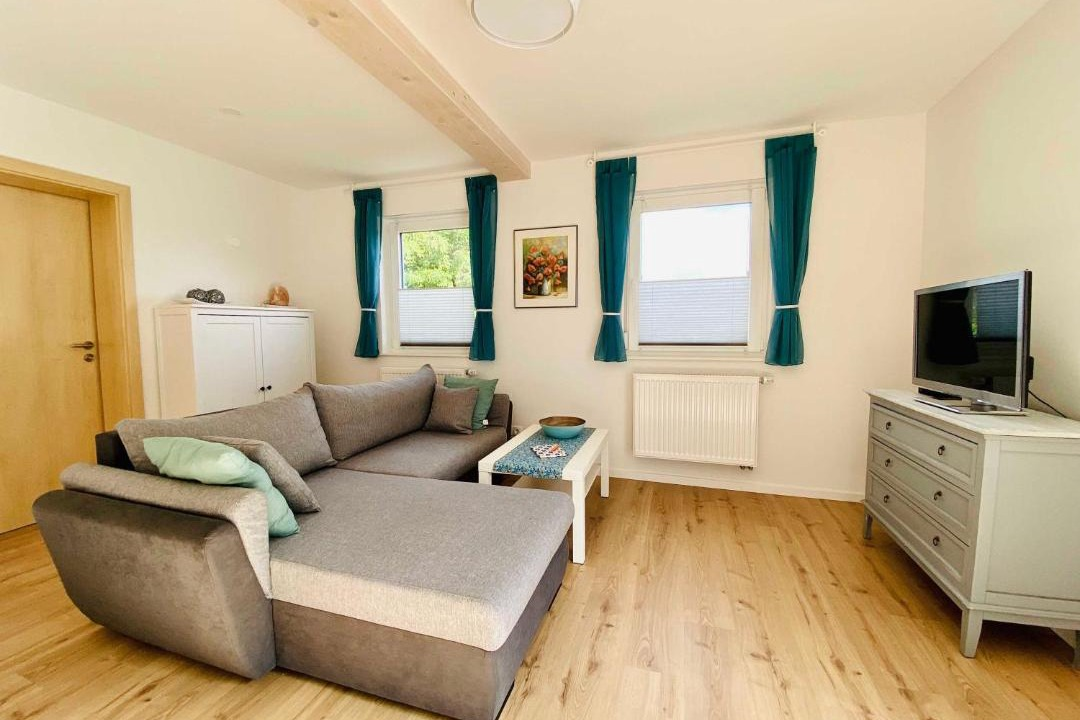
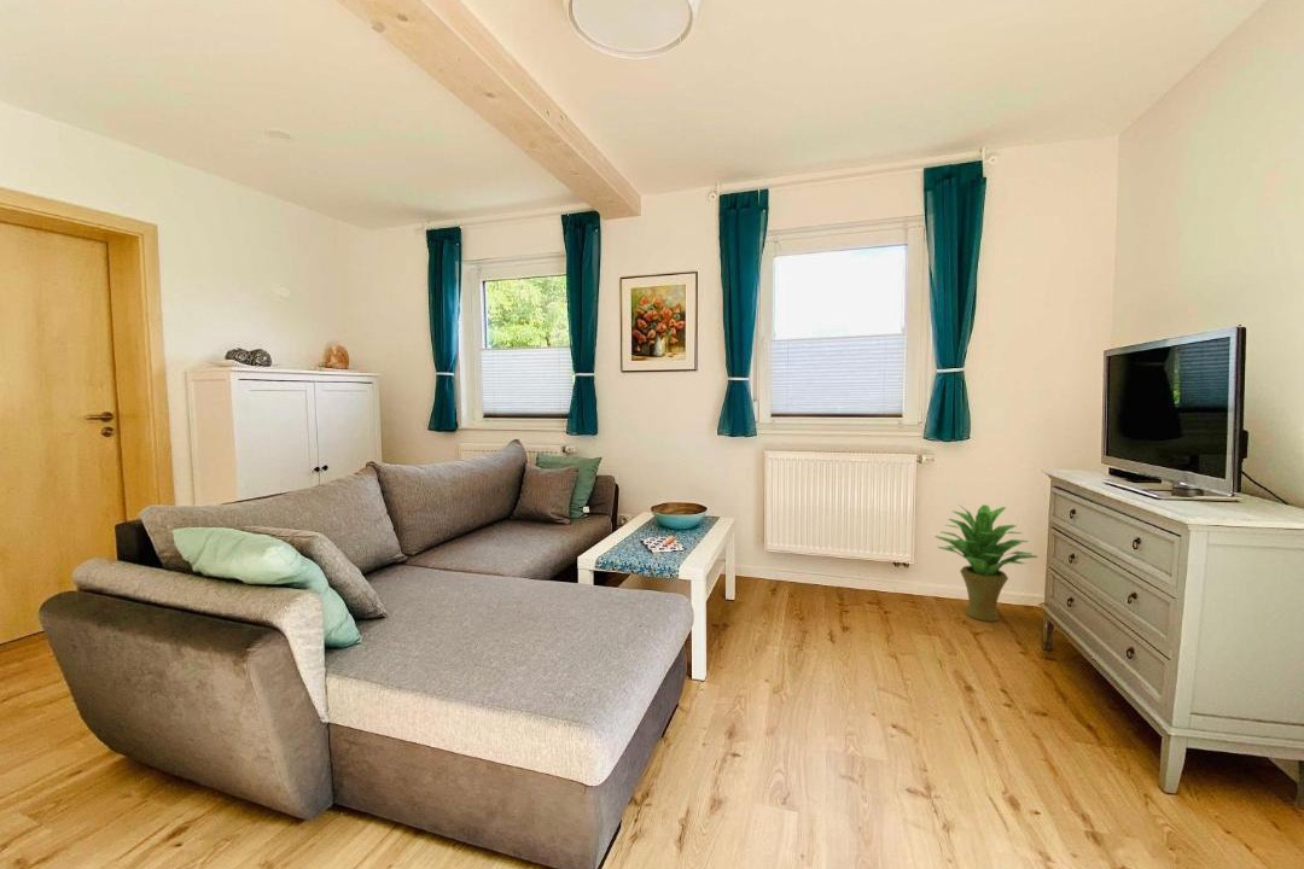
+ potted plant (984, 560)
